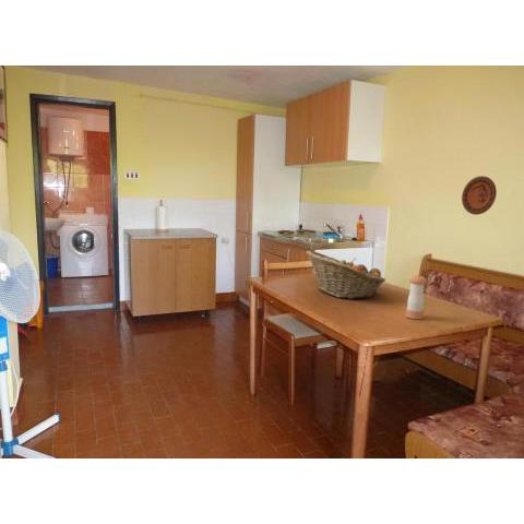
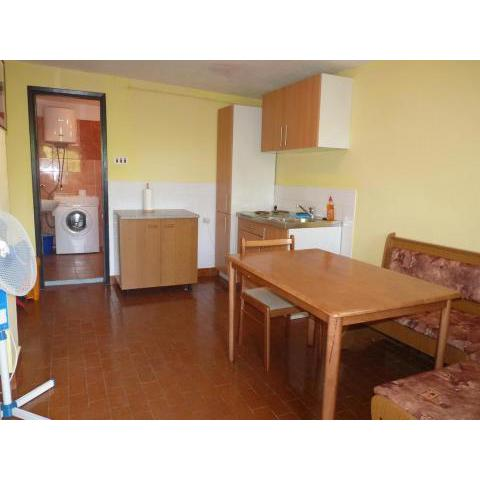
- decorative plate (478, 195)
- fruit basket (343, 272)
- pepper shaker (416, 295)
